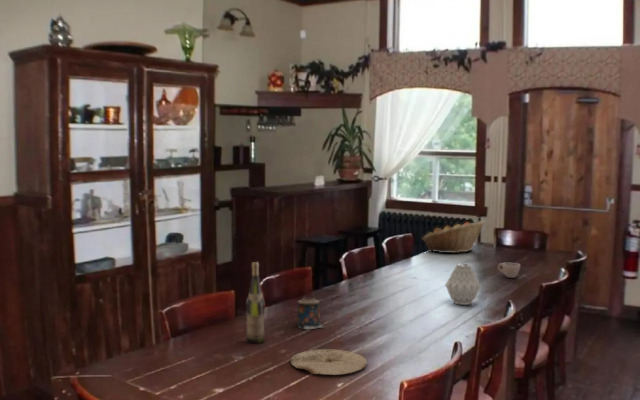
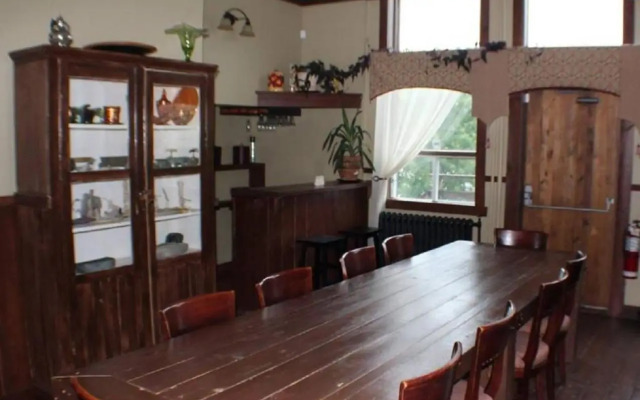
- cup (508, 270)
- candle (311, 312)
- wine bottle (255, 301)
- plate (328, 359)
- fruit basket (453, 235)
- vase (462, 284)
